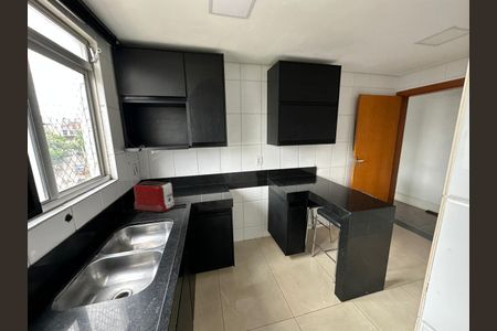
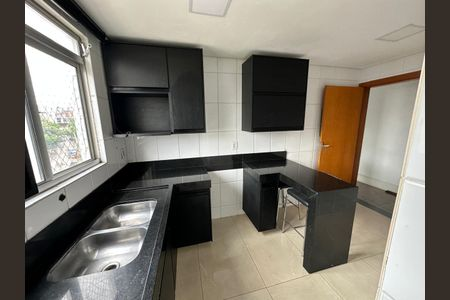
- toaster (154, 195)
